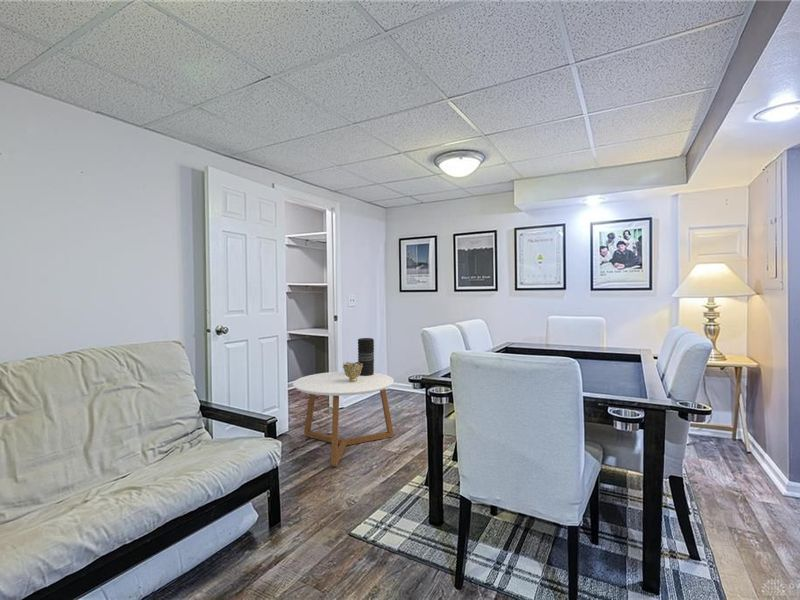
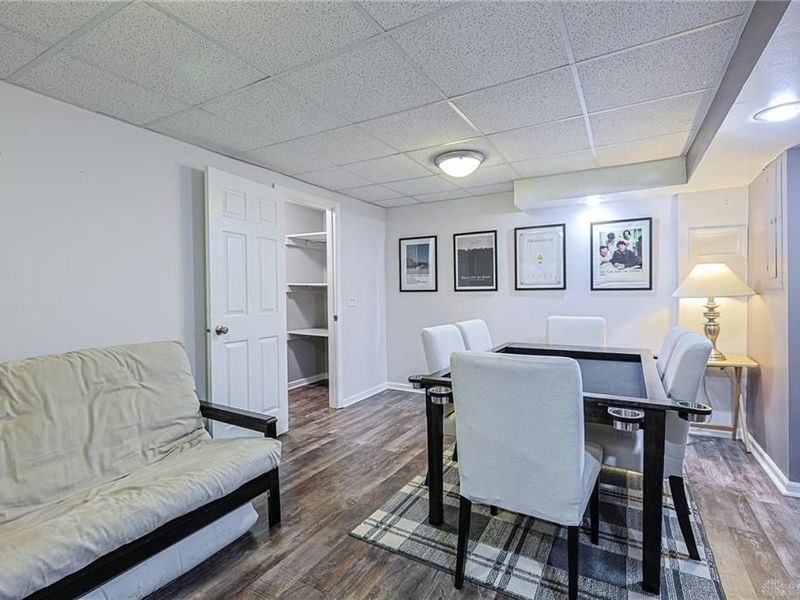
- coffee table (338, 412)
- vase (365, 356)
- decorative bowl (352, 371)
